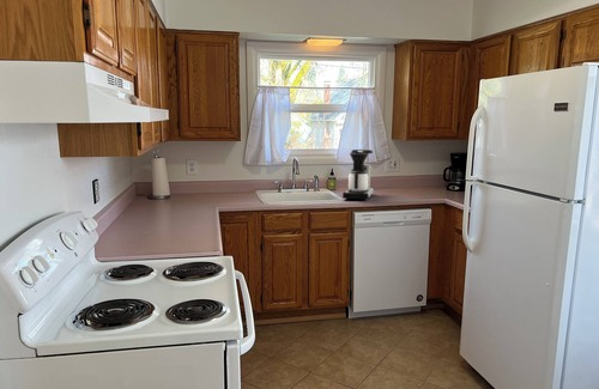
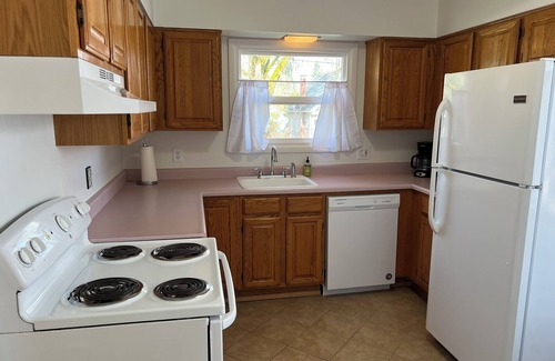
- coffee maker (359, 174)
